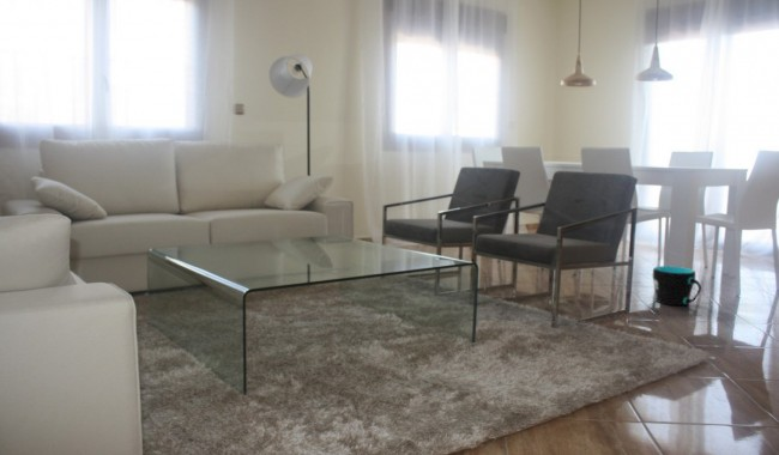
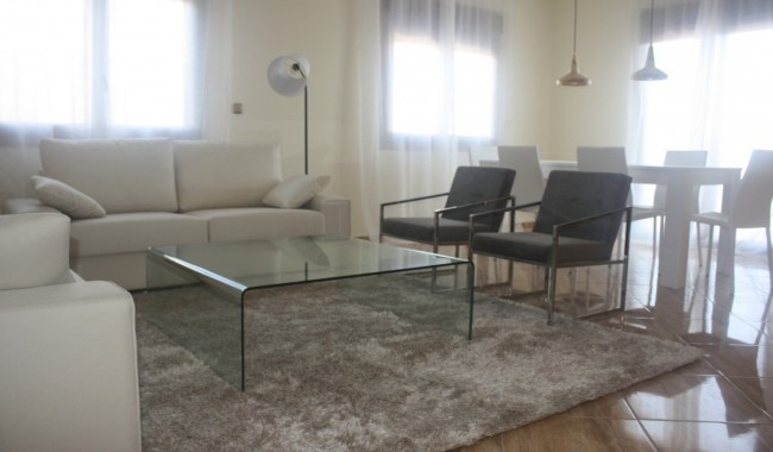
- cup sleeve (677, 286)
